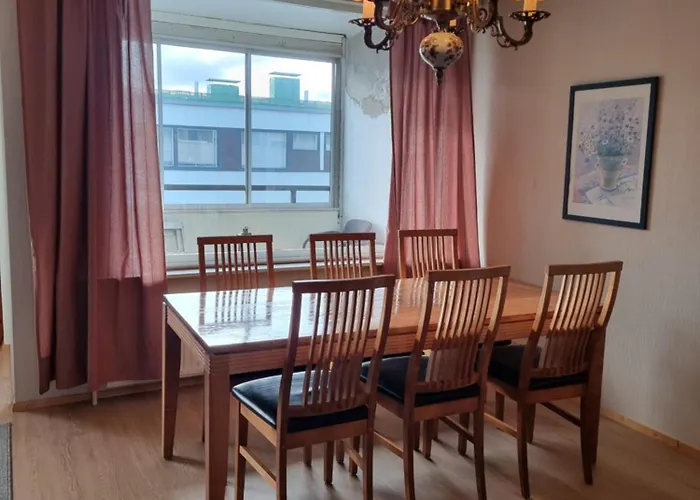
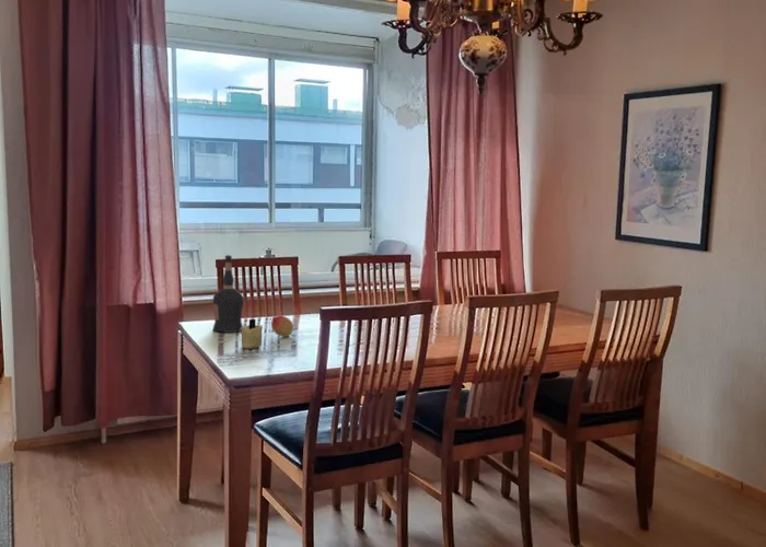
+ fruit (281, 325)
+ liquor bottle (228, 292)
+ candle (251, 333)
